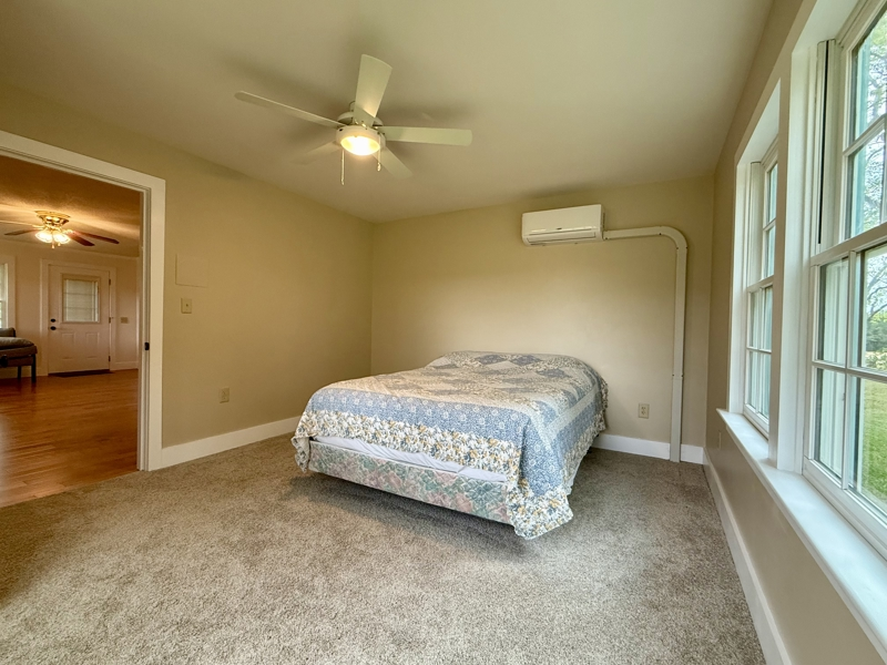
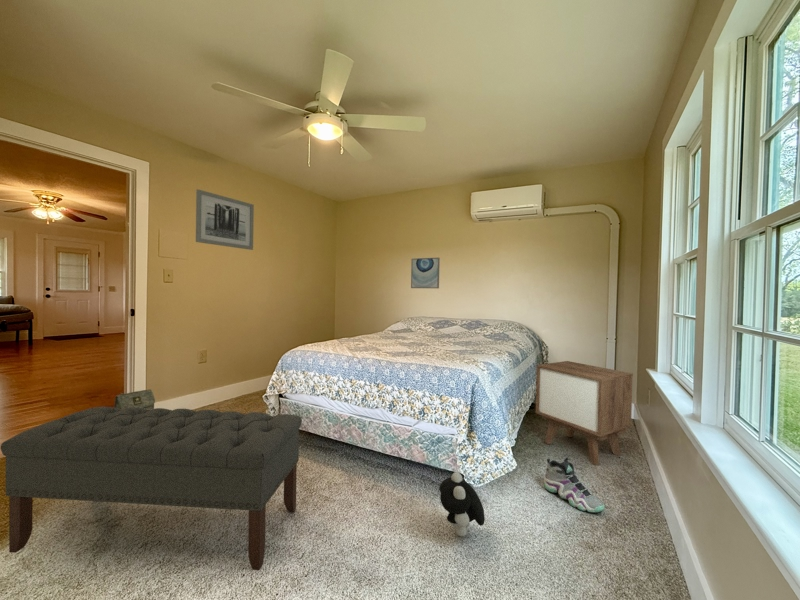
+ bag (134, 406)
+ sneaker (572, 479)
+ wall art (226, 221)
+ bench (168, 474)
+ nightstand (582, 408)
+ wall art (424, 273)
+ plush toy (462, 507)
